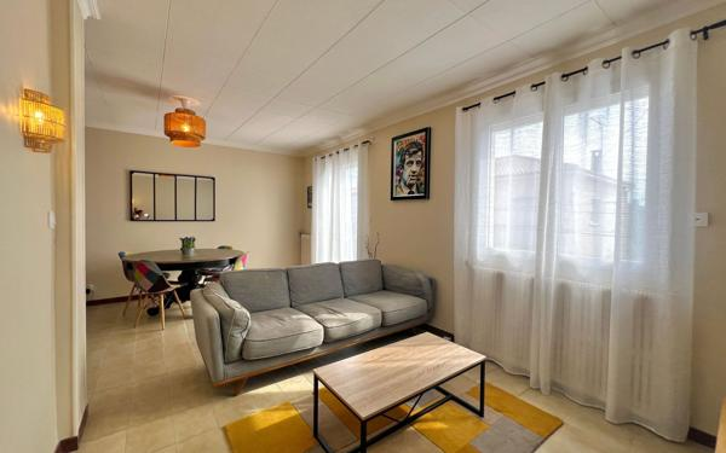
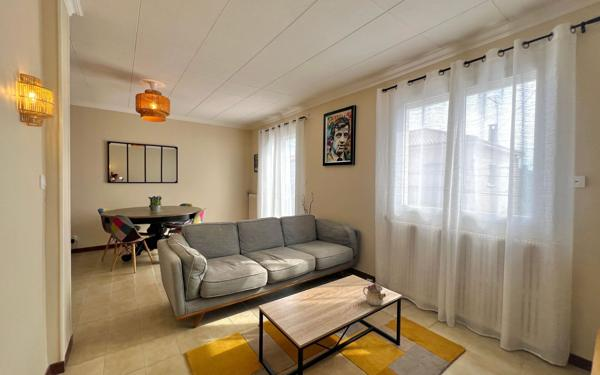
+ teapot (373, 292)
